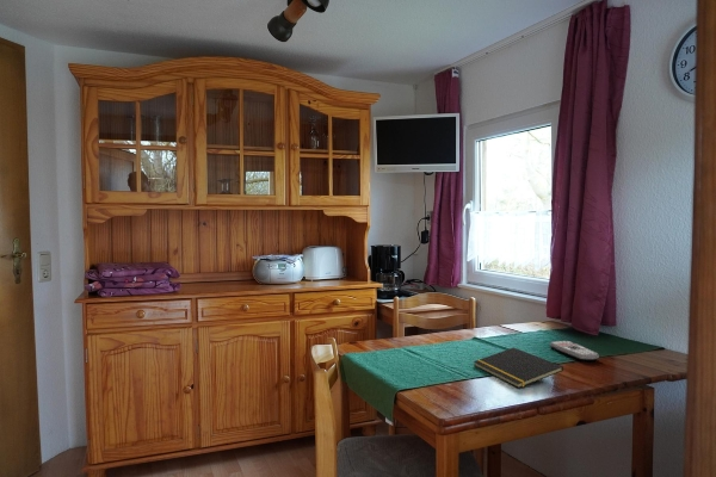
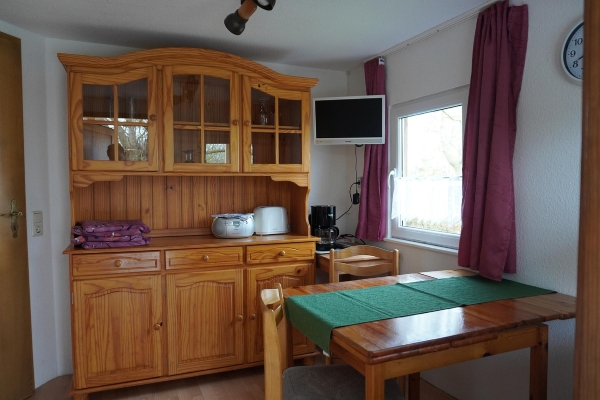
- remote control (574, 351)
- notepad (516, 365)
